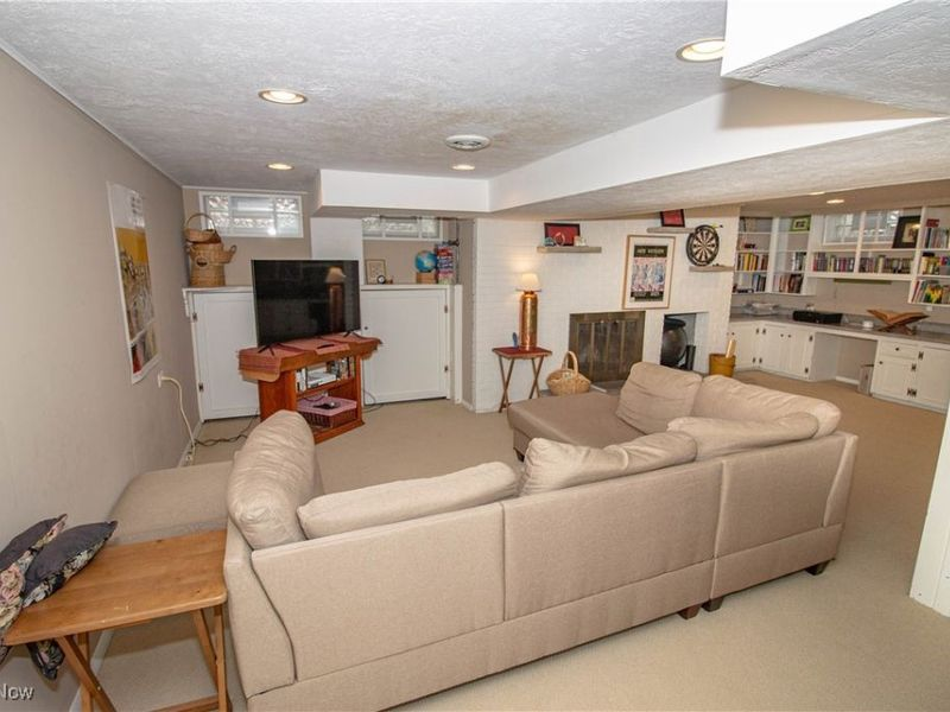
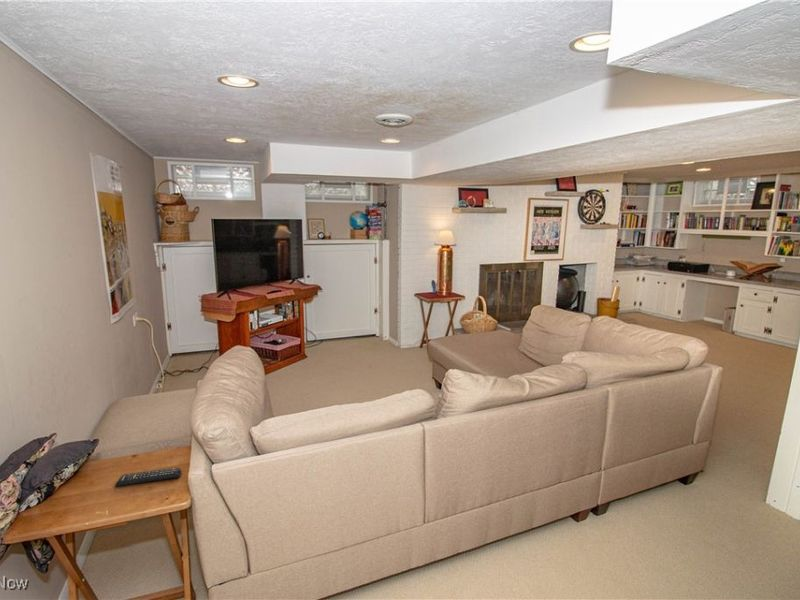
+ remote control (149, 476)
